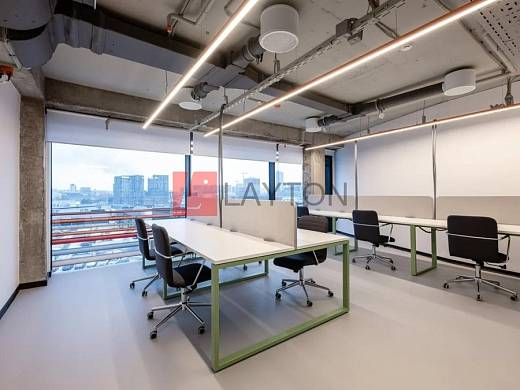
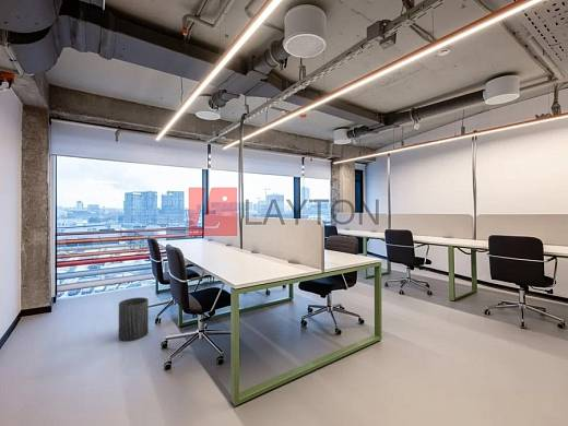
+ trash can (133, 318)
